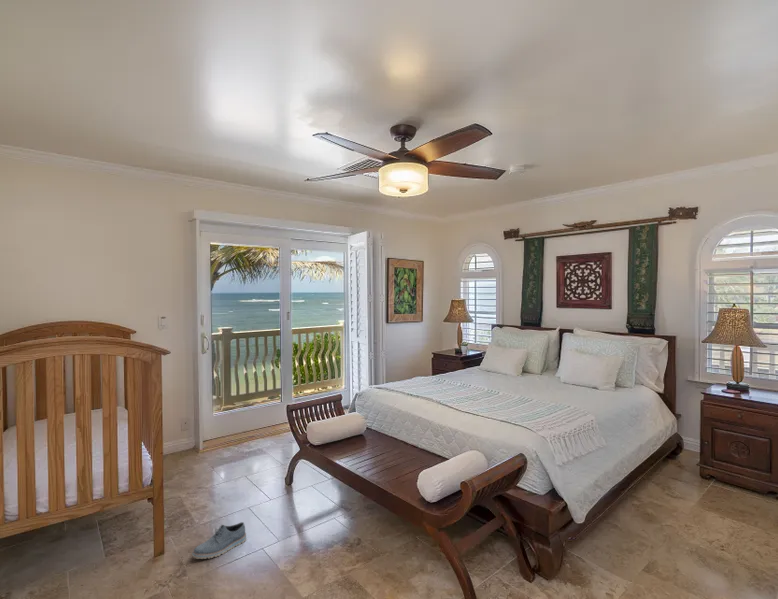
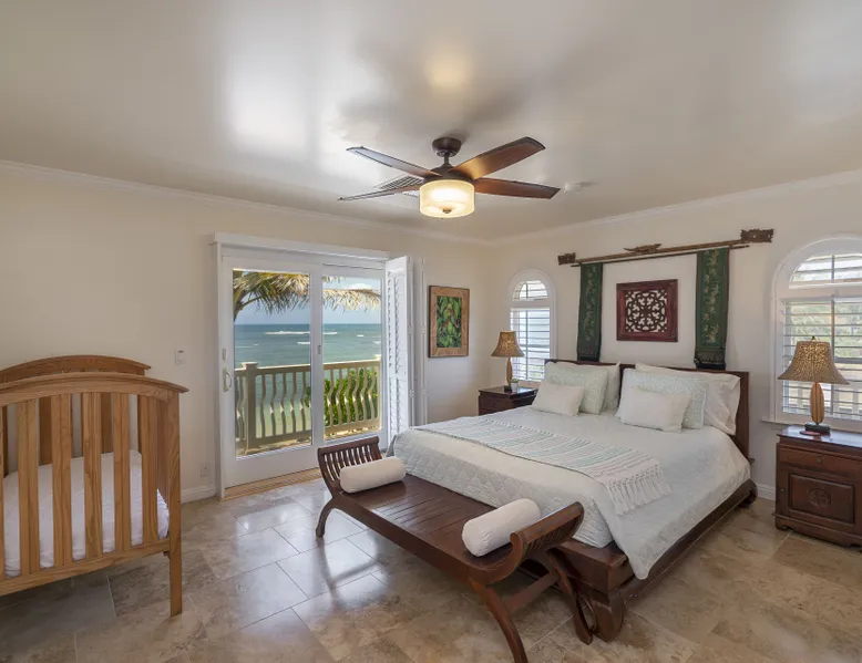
- shoe (220, 538)
